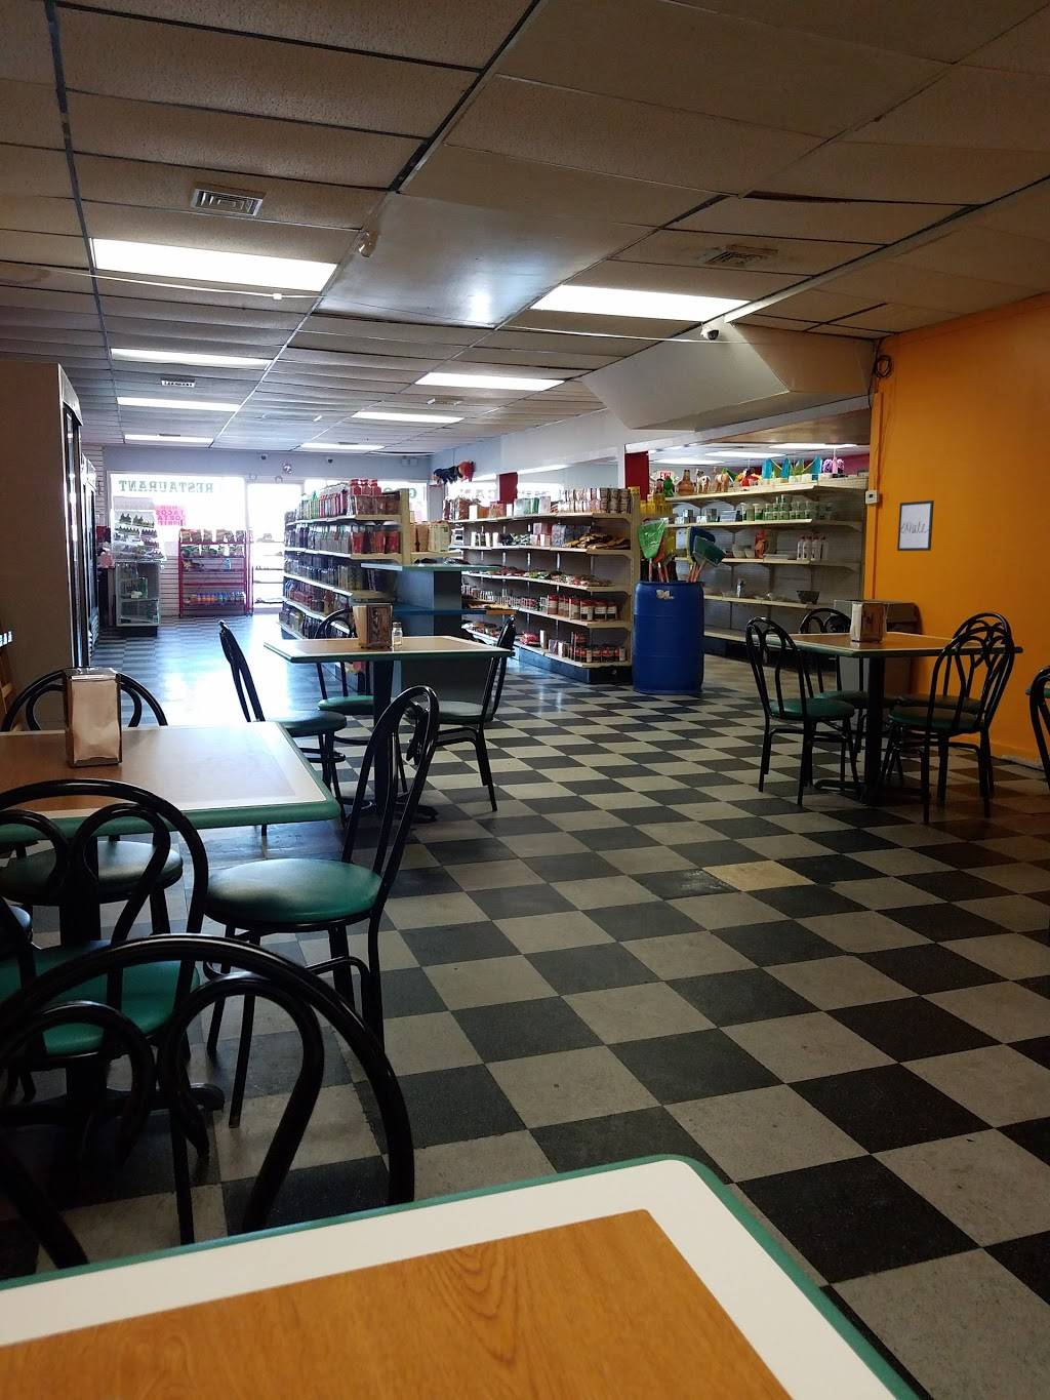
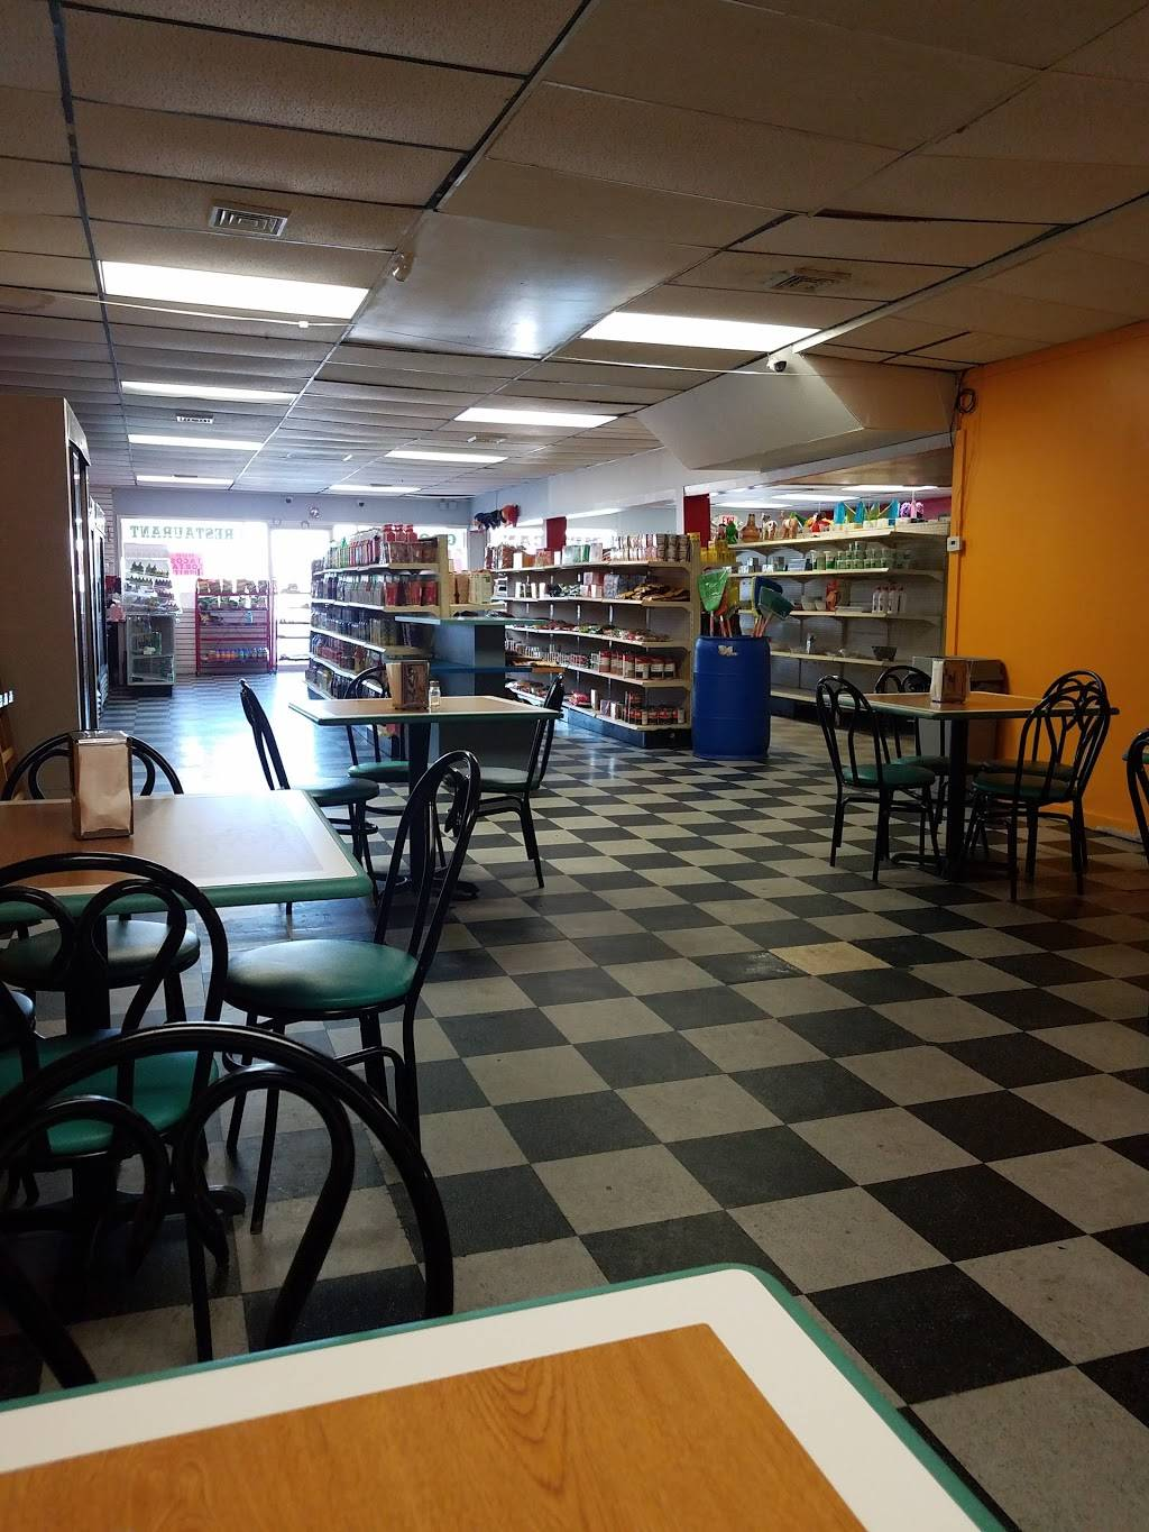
- wall art (914, 526)
